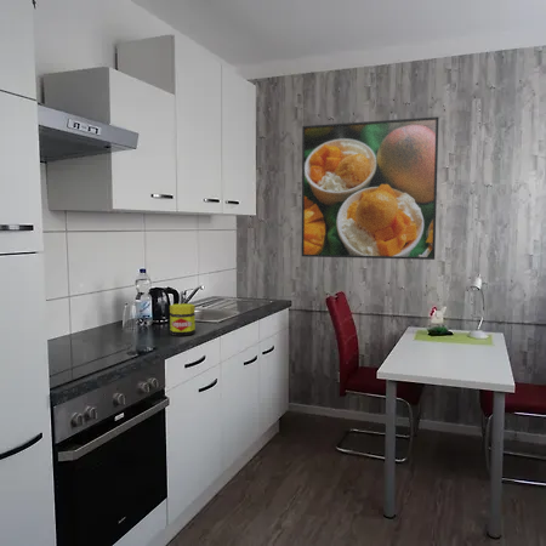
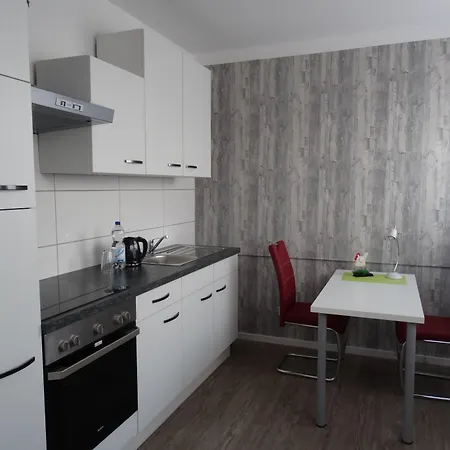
- jar (182, 319)
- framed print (366, 190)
